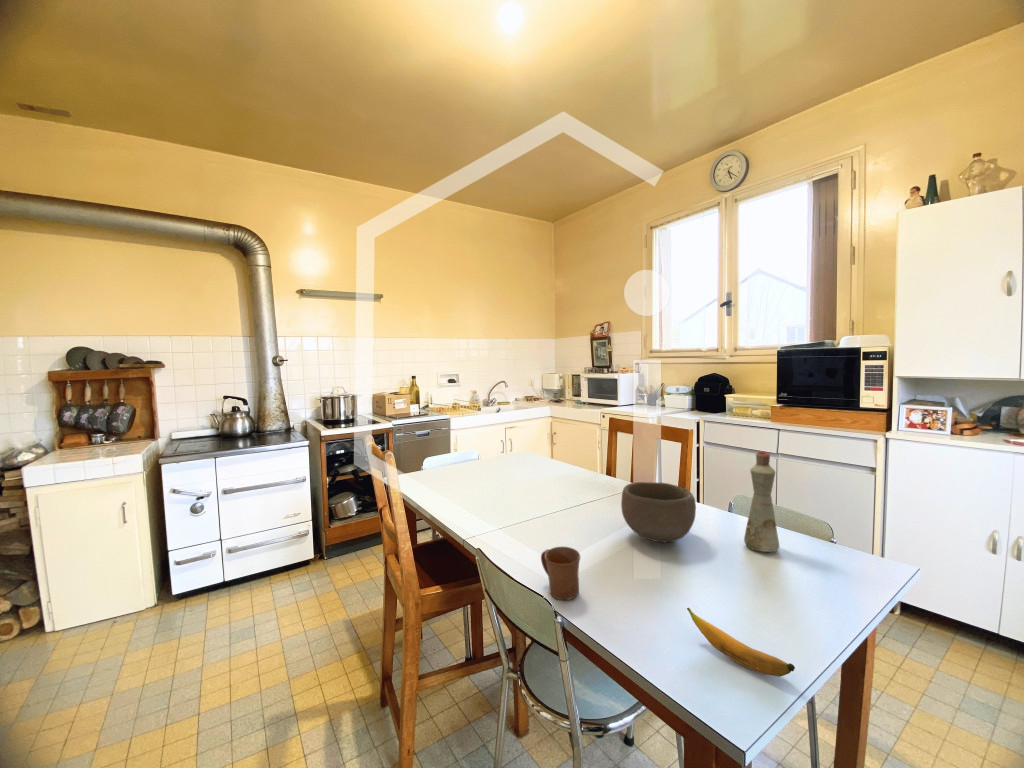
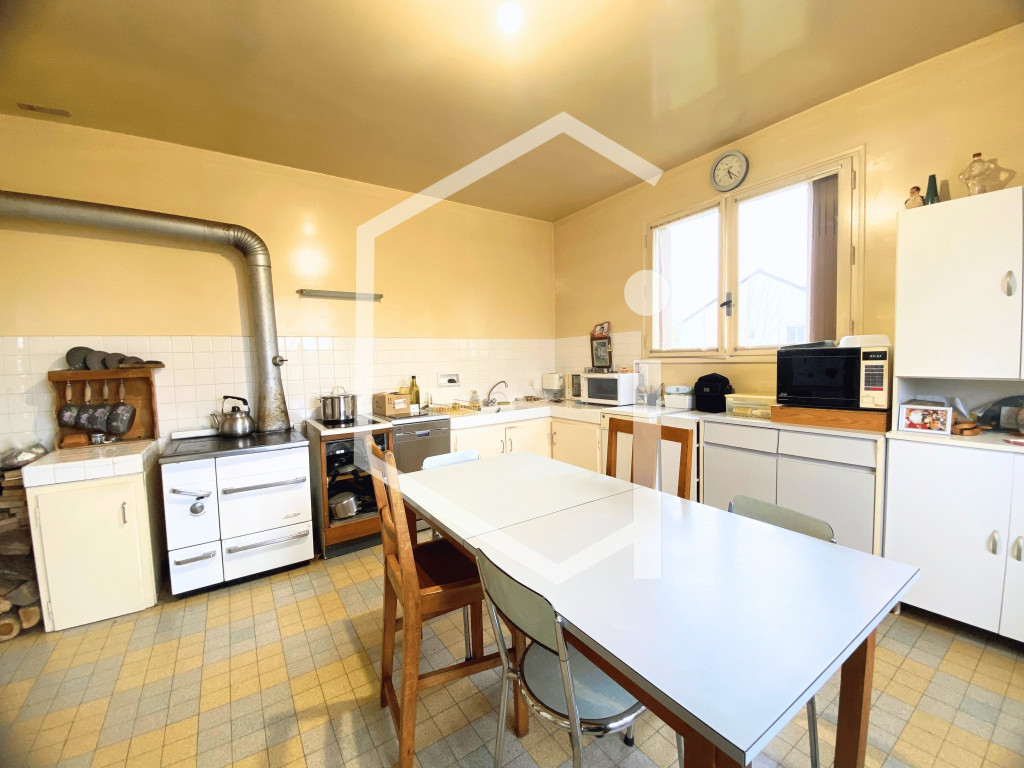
- bowl (658, 513)
- banana (736, 642)
- mug (558, 570)
- bottle (761, 499)
